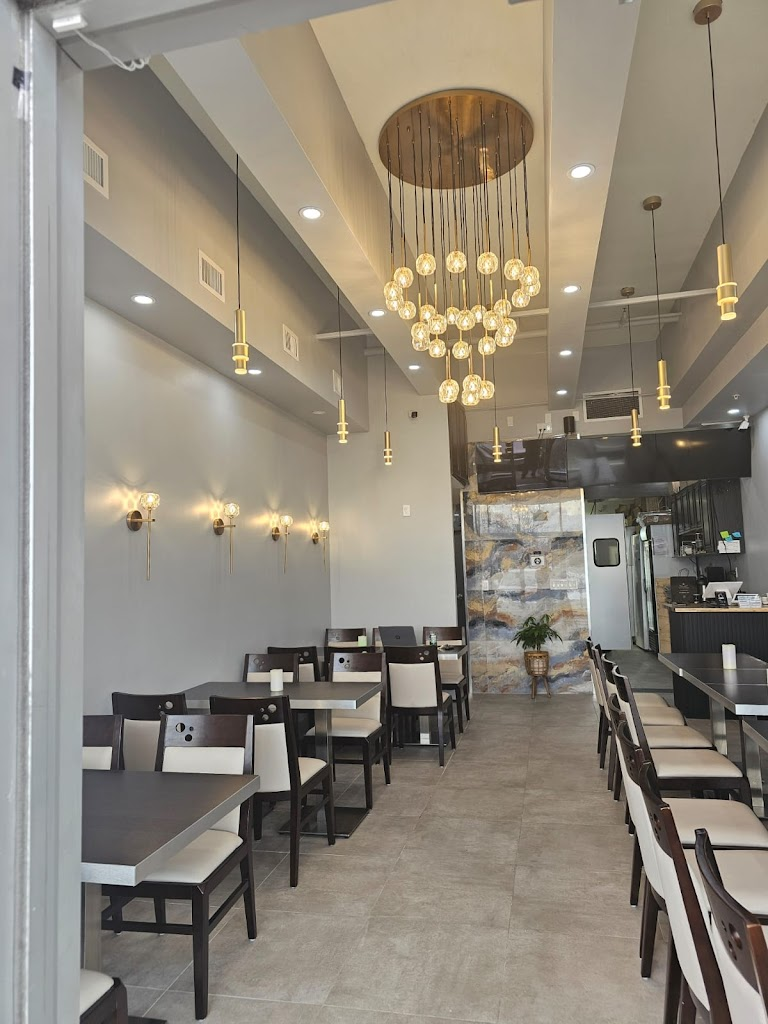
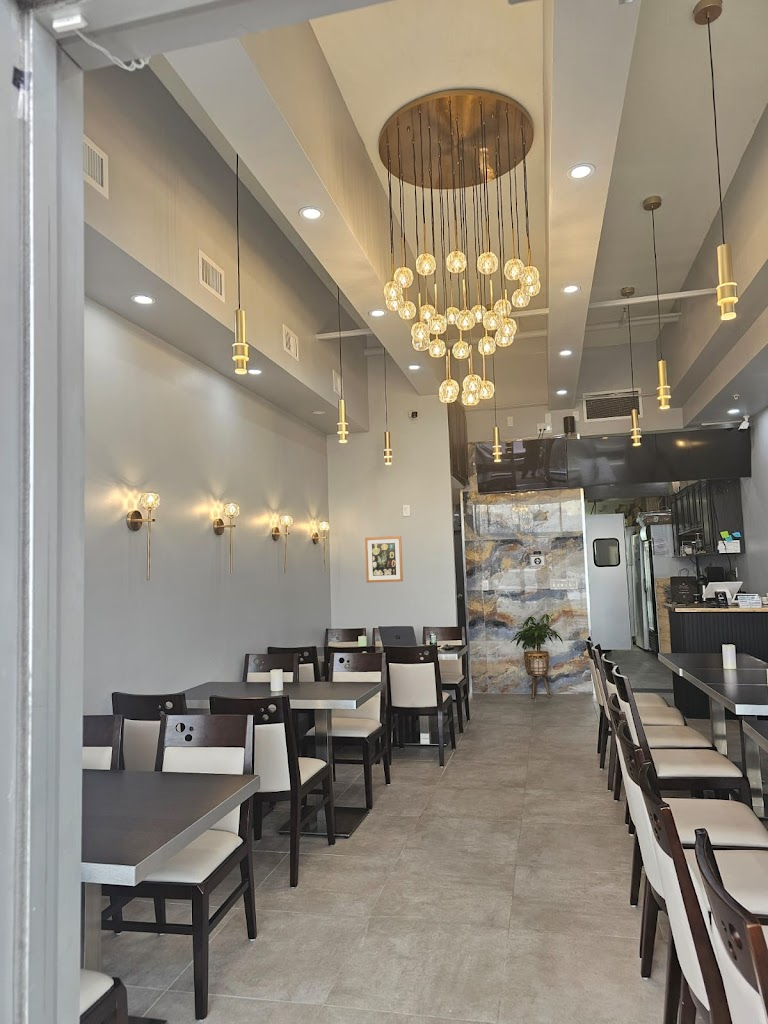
+ wall art (383, 559)
